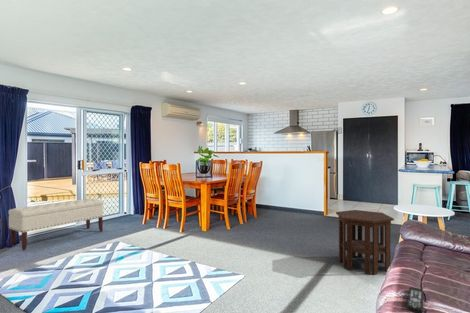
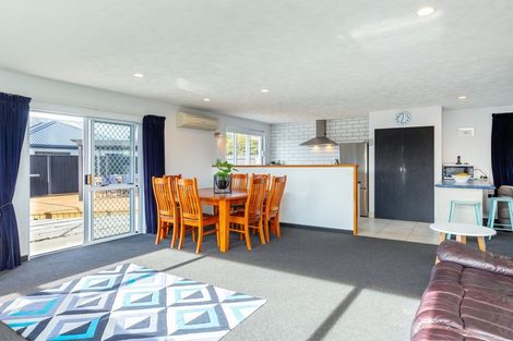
- bench (60, 220)
- side table (363, 240)
- remote control (415, 299)
